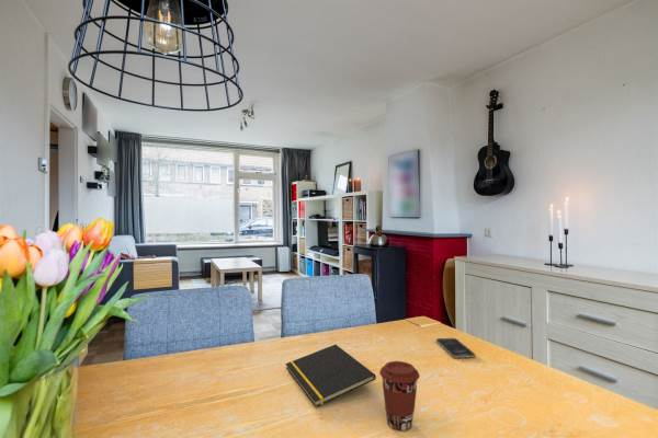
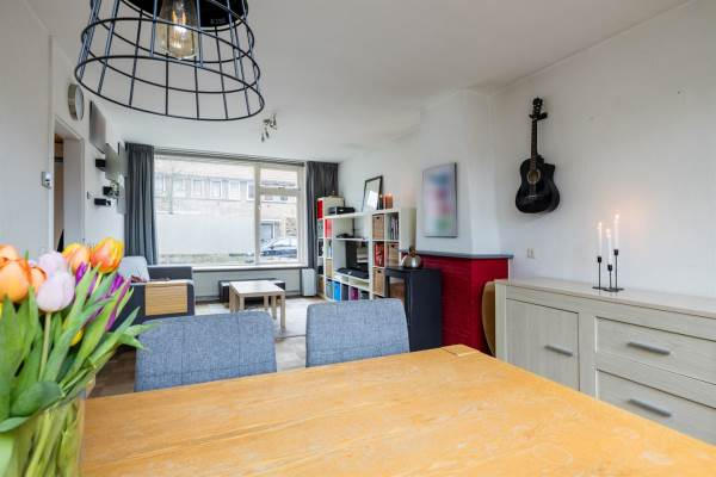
- coffee cup (399, 394)
- smartphone (454, 347)
- notepad (327, 370)
